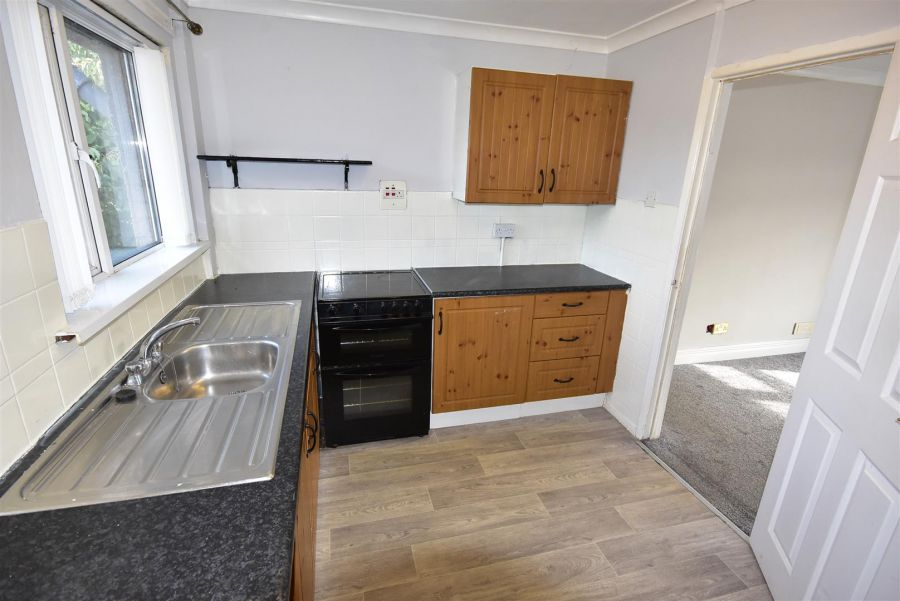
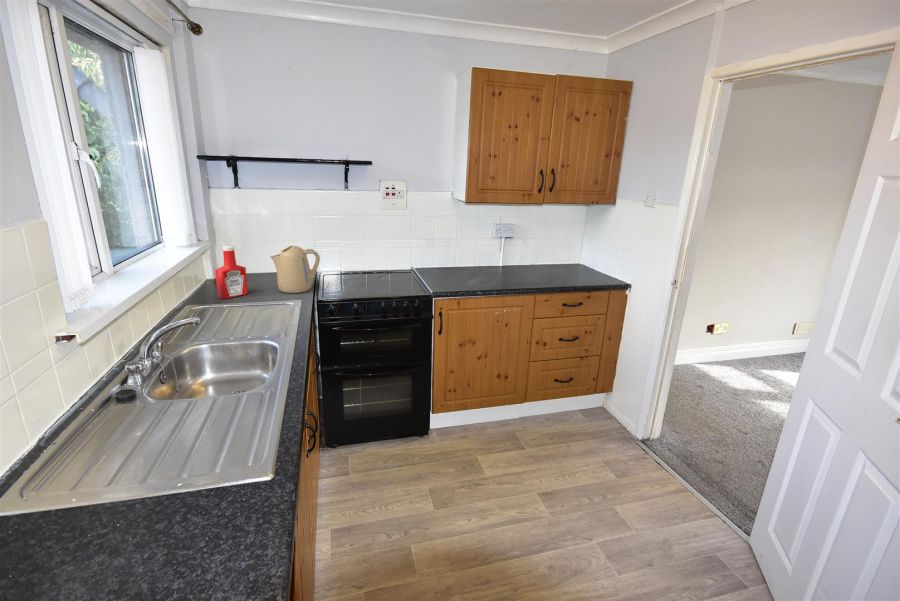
+ kettle (296, 267)
+ soap bottle (230, 271)
